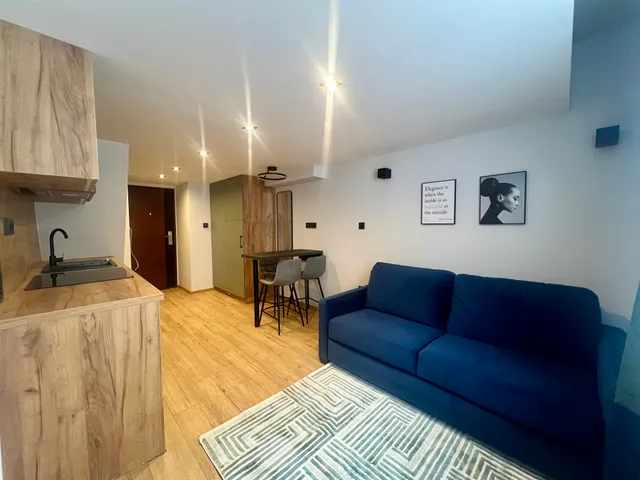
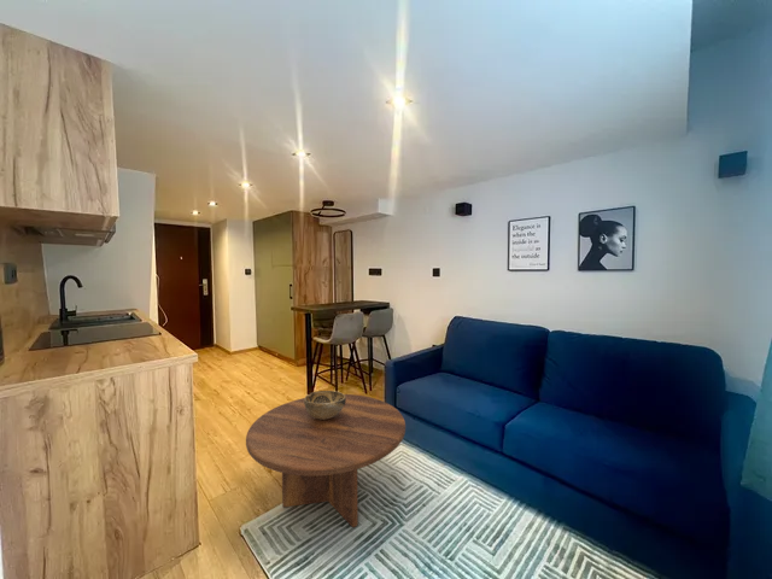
+ coffee table (329, 461)
+ decorative bowl (324, 405)
